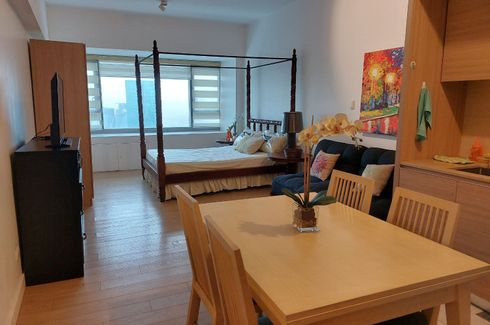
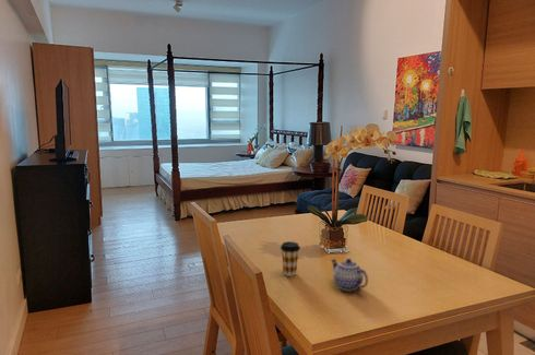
+ teapot (347, 272)
+ coffee cup (289, 259)
